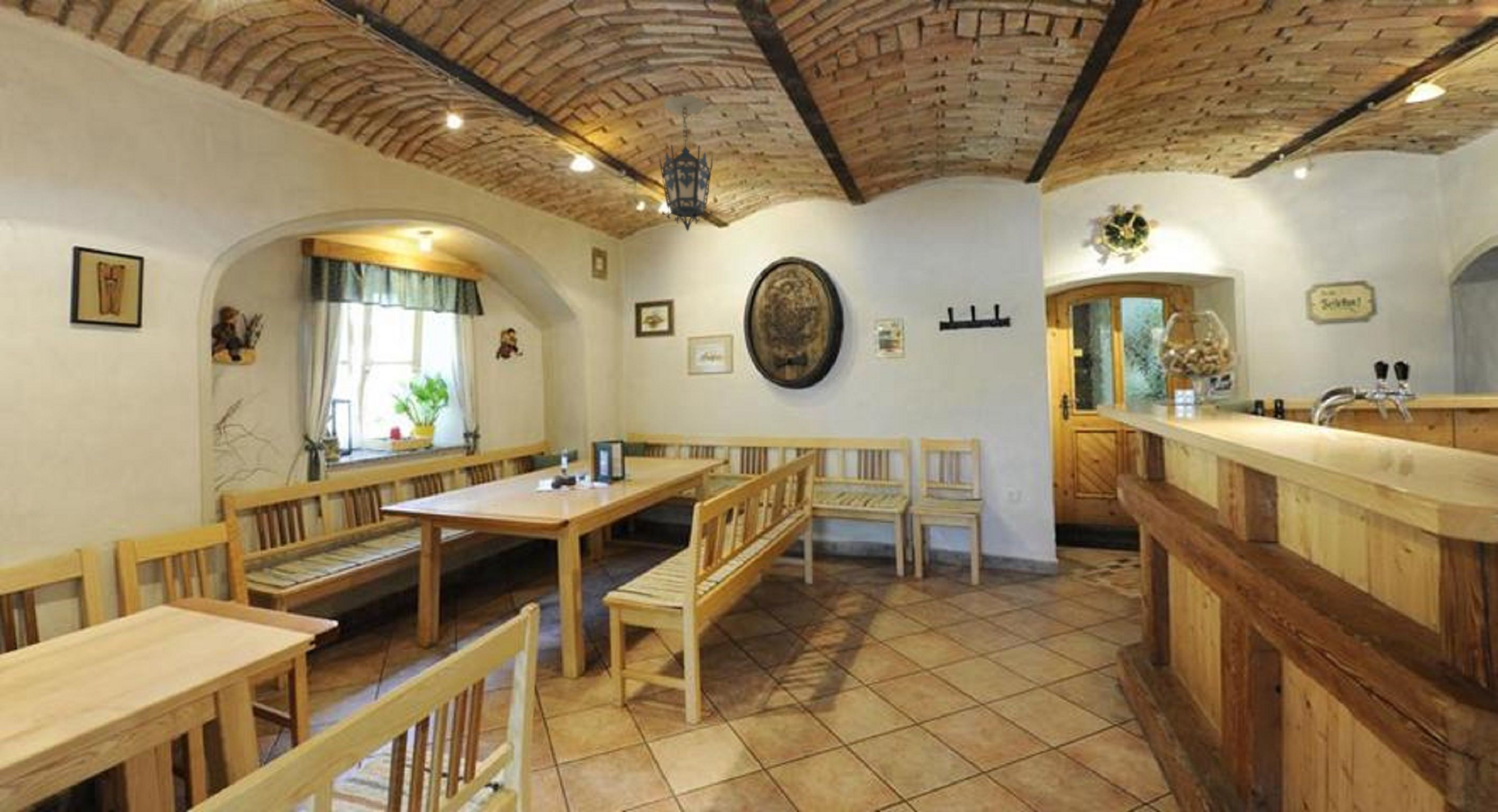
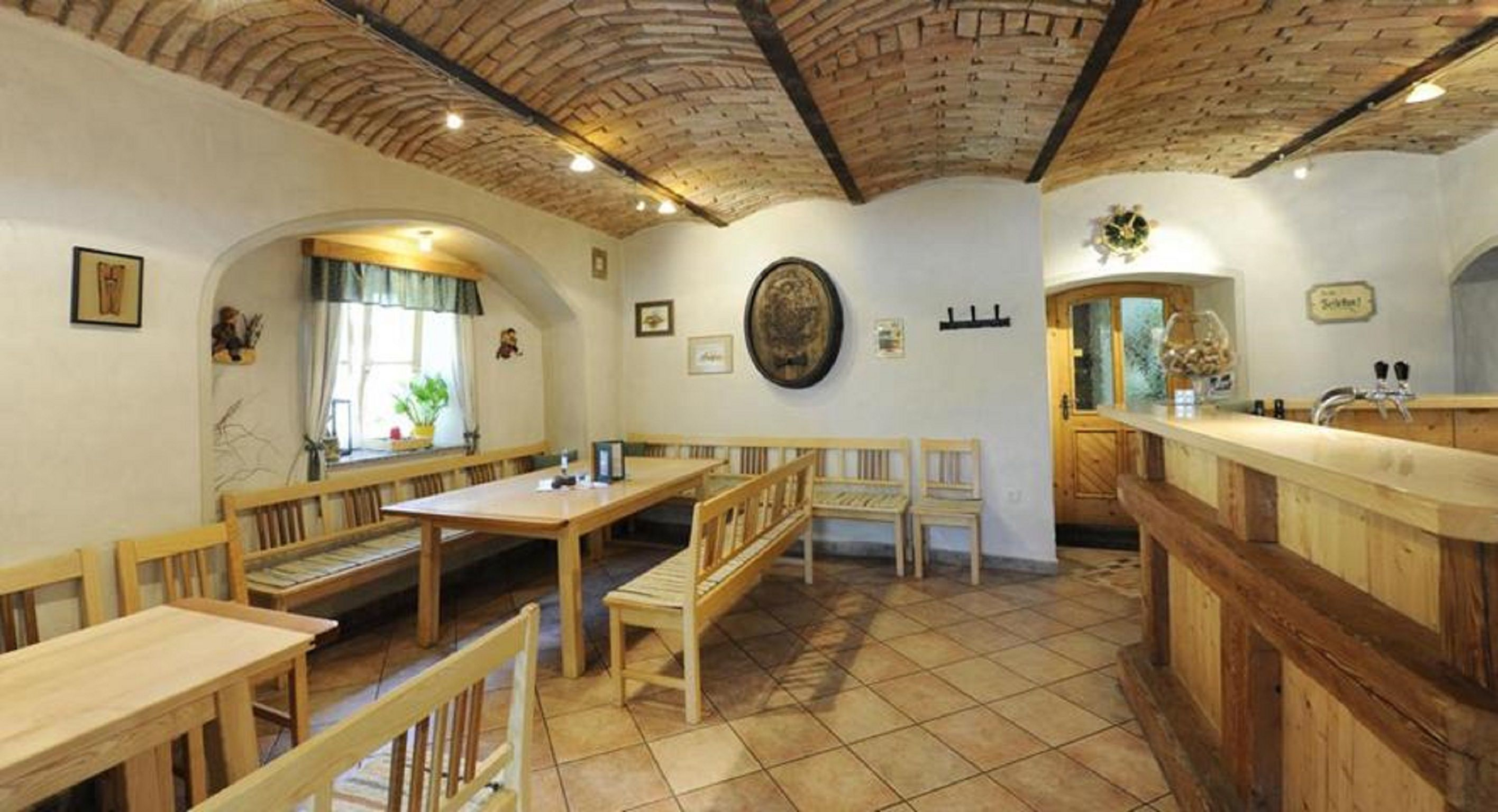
- hanging lantern (686, 168)
